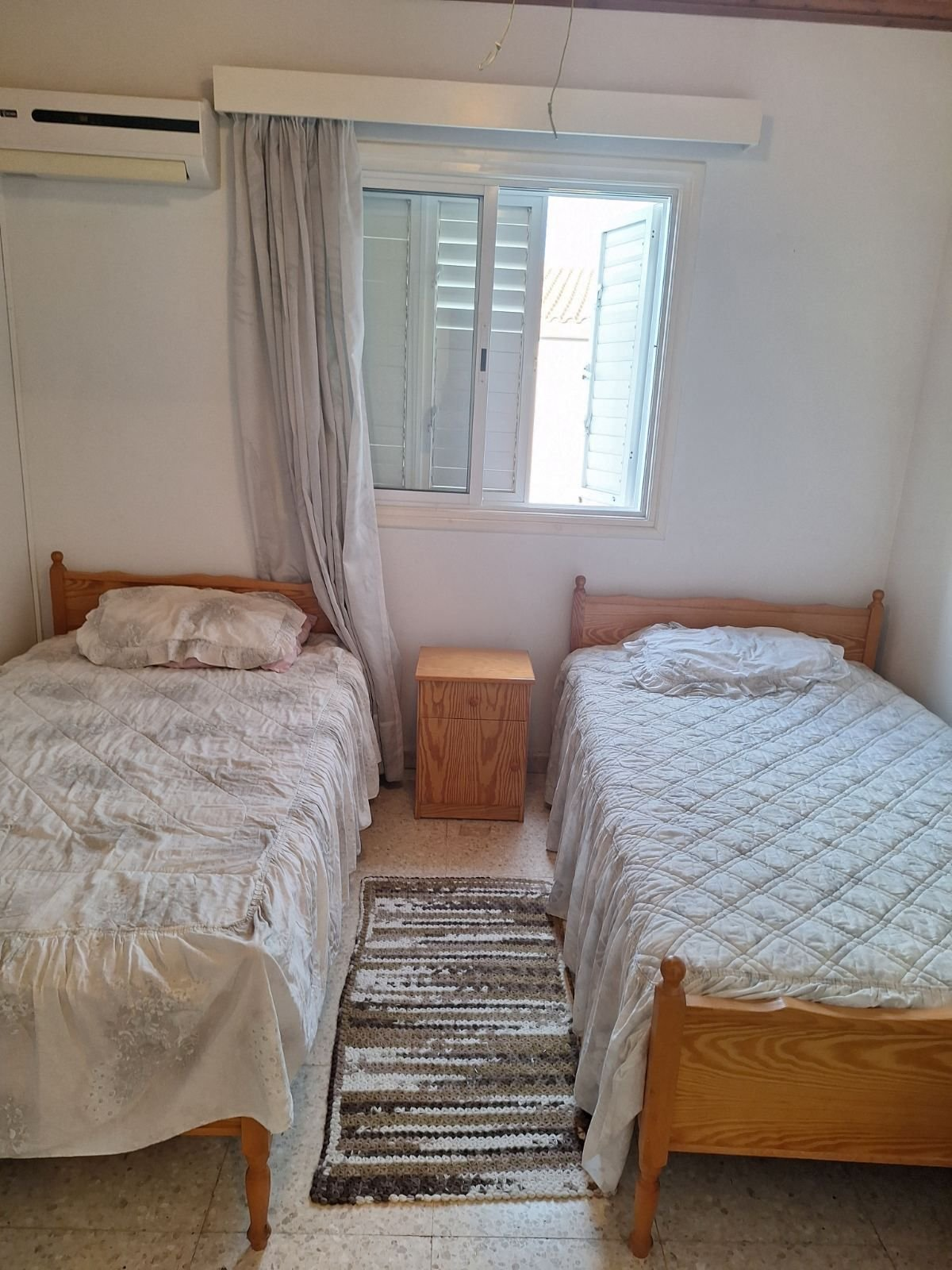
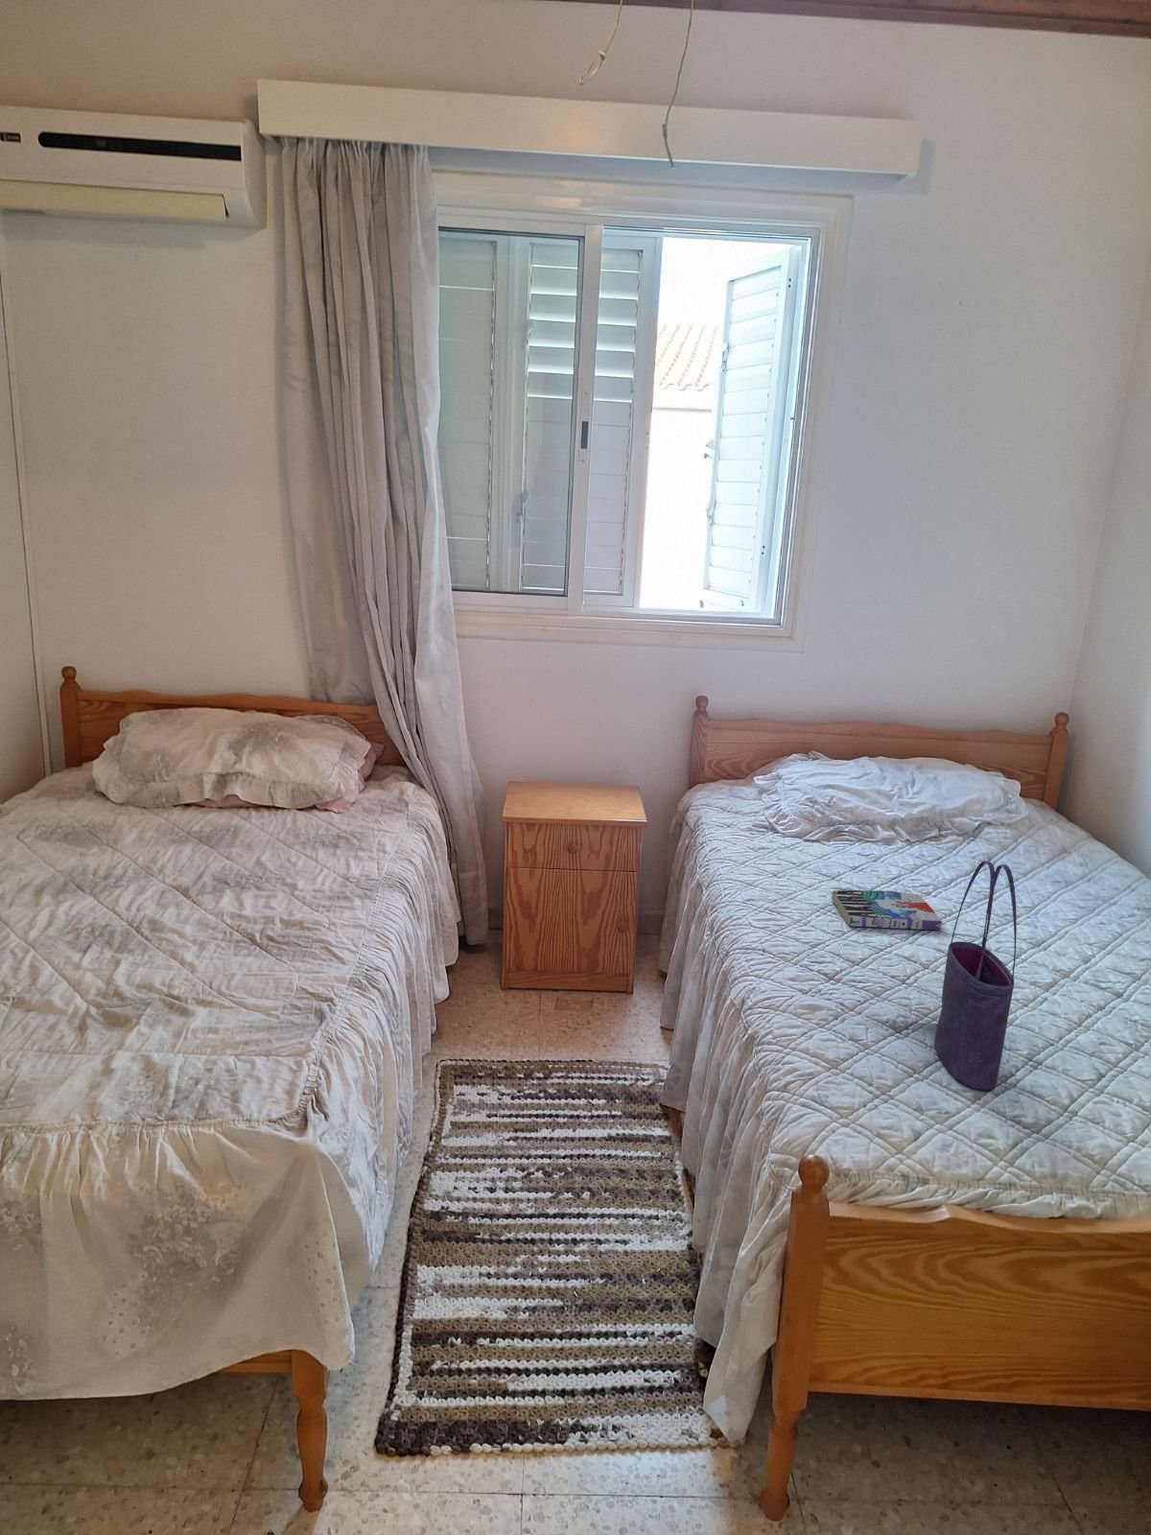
+ tote bag (979, 966)
+ book (884, 909)
